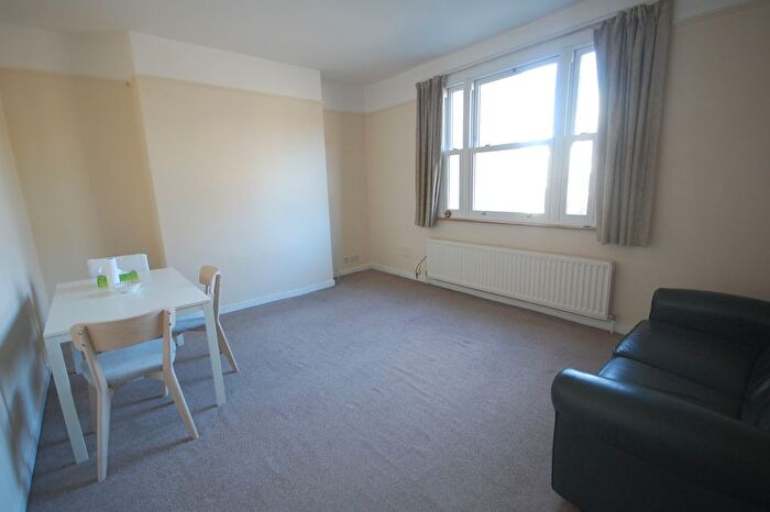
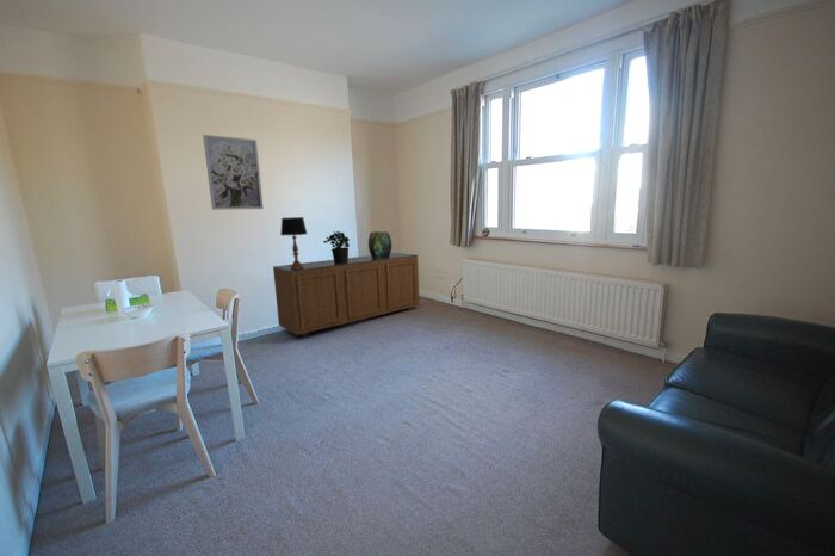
+ wall art (234, 173)
+ sideboard (353, 289)
+ potted plant (338, 246)
+ decorative urn (379, 243)
+ table lamp (295, 242)
